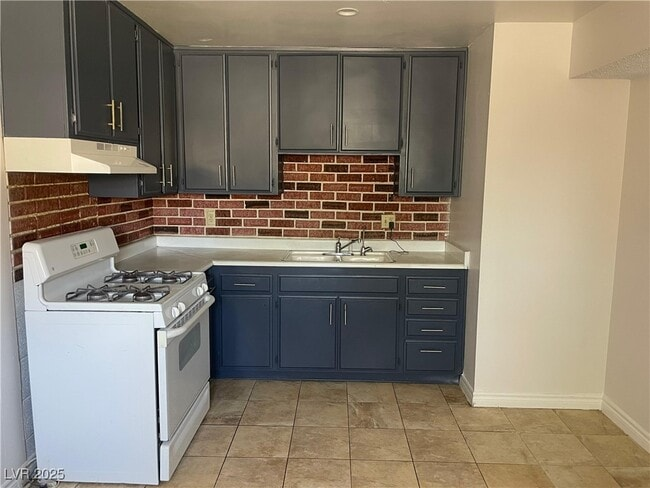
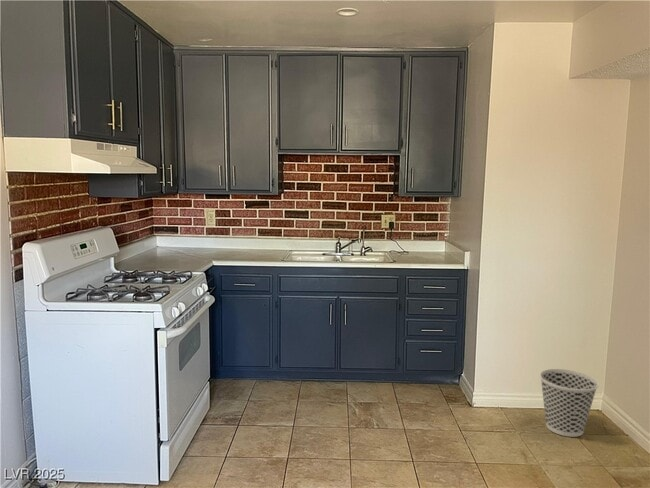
+ wastebasket (566, 403)
